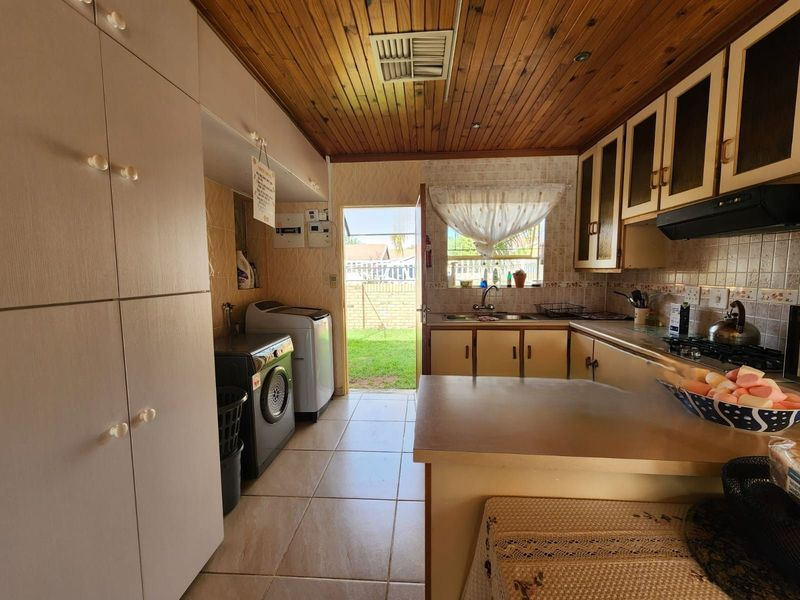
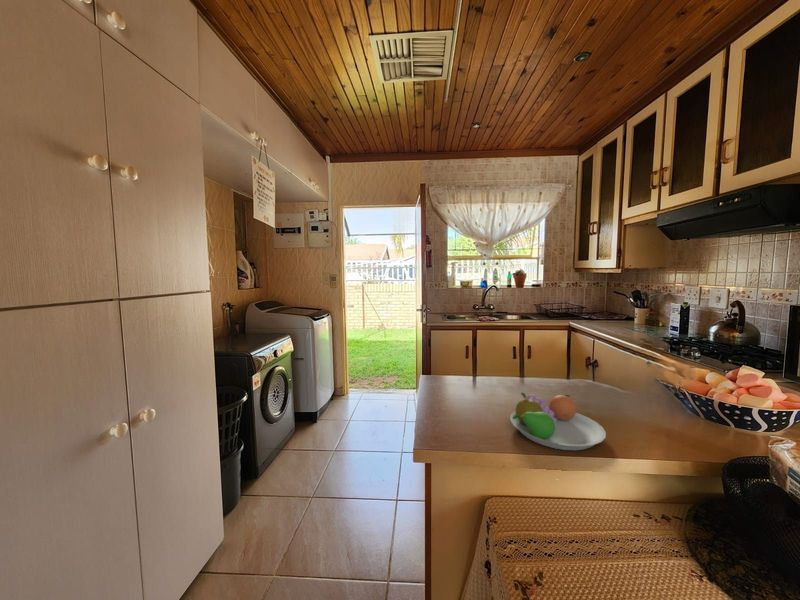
+ fruit bowl (552, 415)
